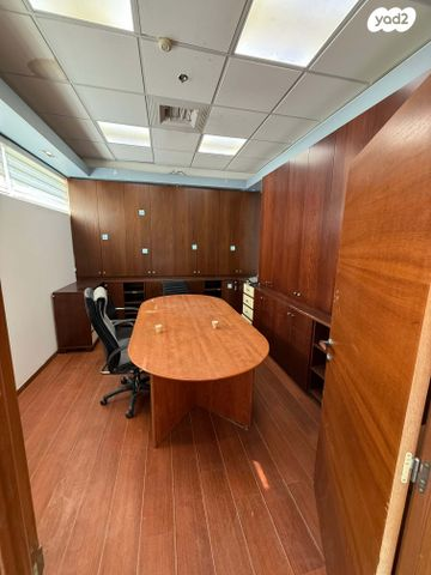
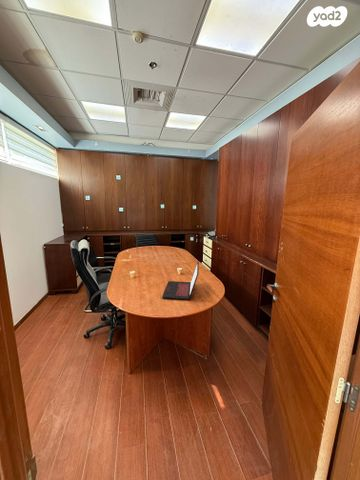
+ laptop (181, 282)
